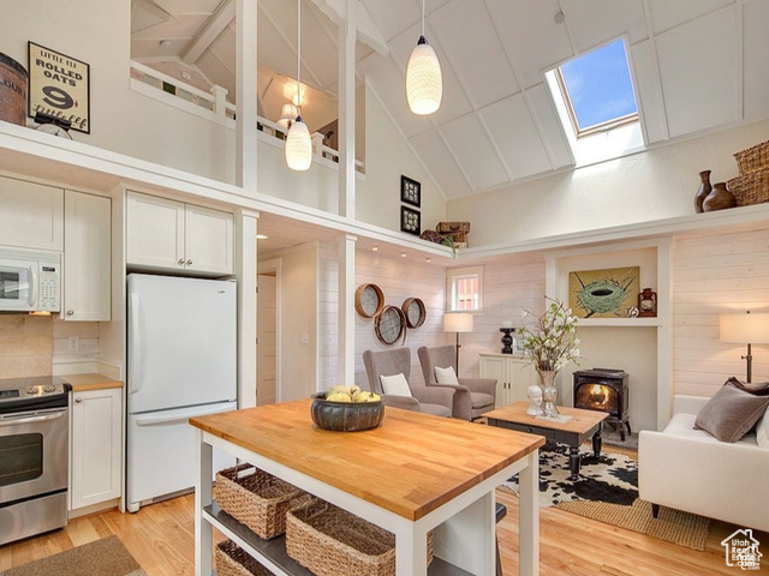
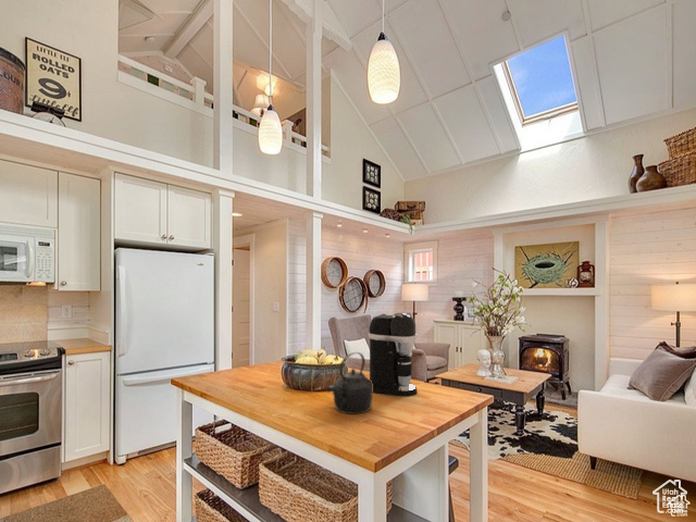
+ coffee maker (391, 351)
+ kettle (347, 383)
